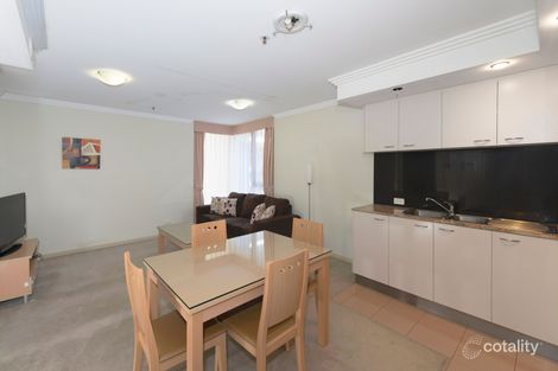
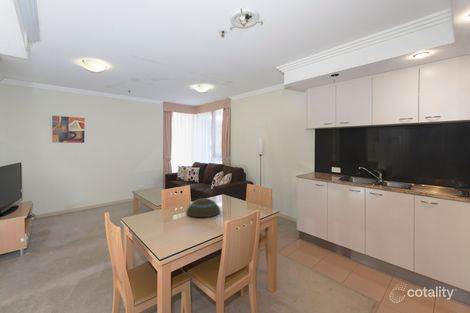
+ bowl (203, 205)
